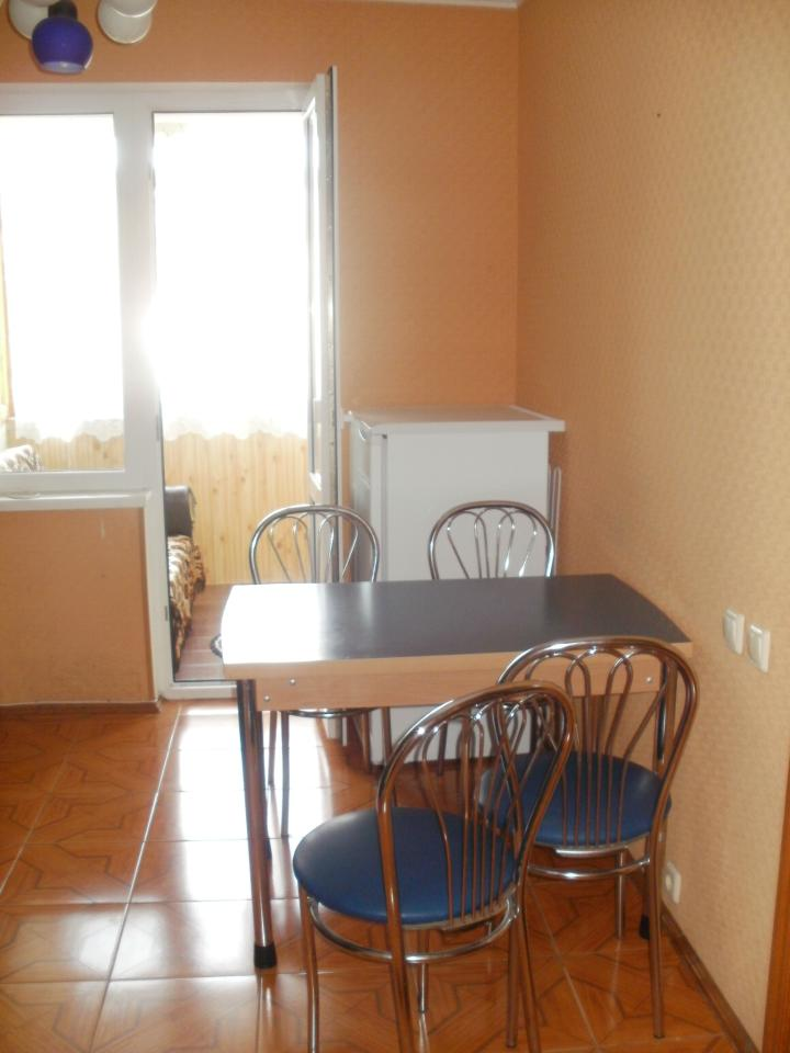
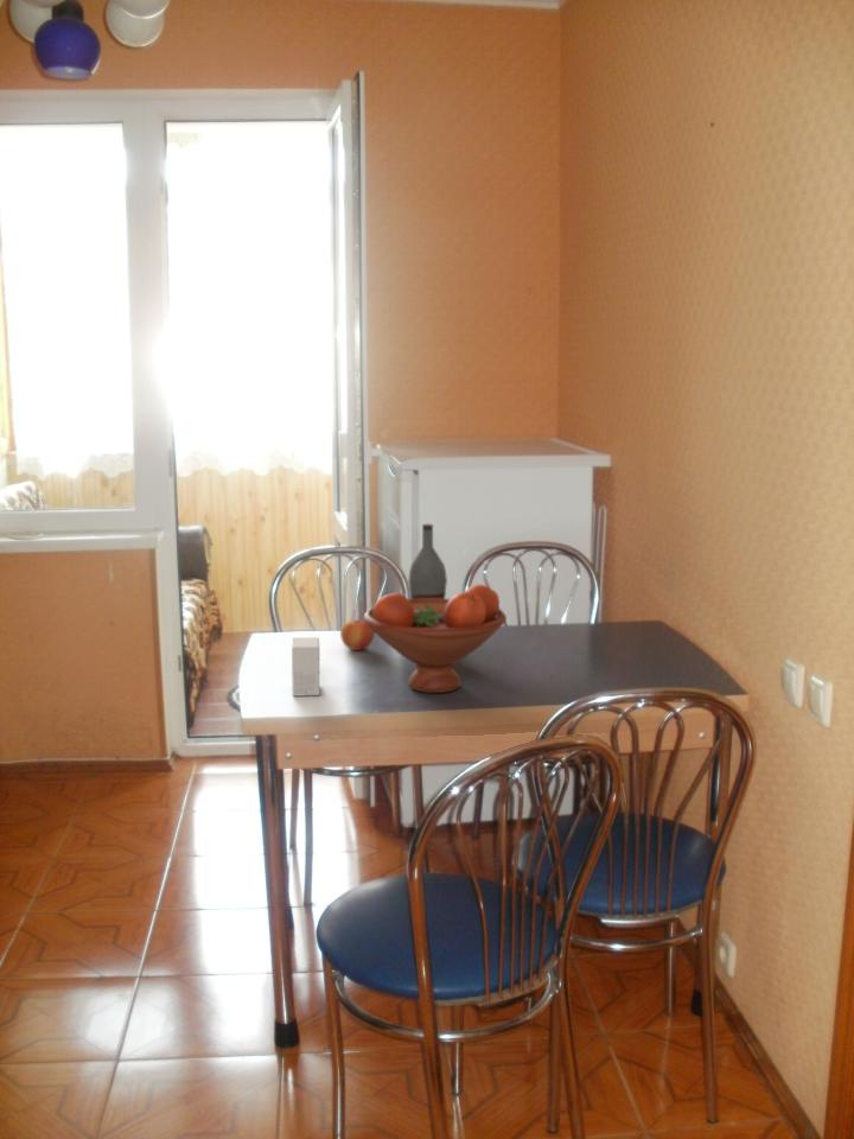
+ fruit bowl (434, 636)
+ bottle (427, 586)
+ small box (306, 666)
+ apple (357, 632)
